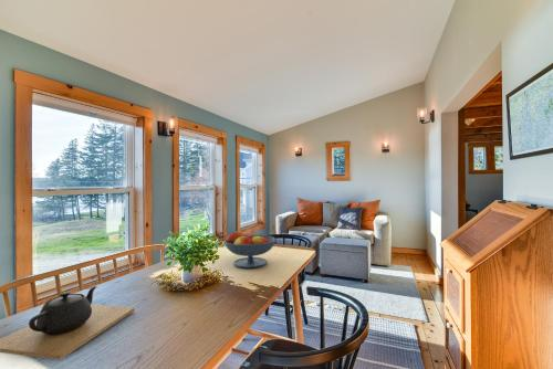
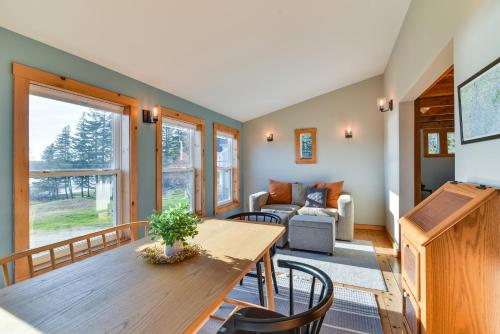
- teapot (69, 309)
- fruit bowl (250, 246)
